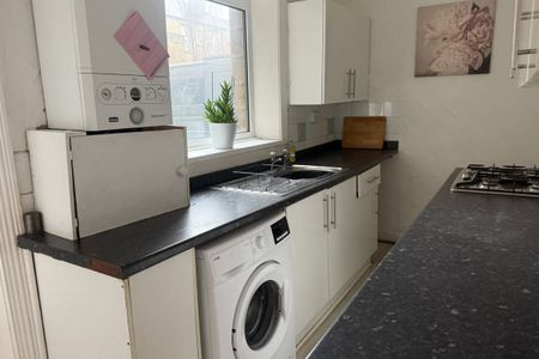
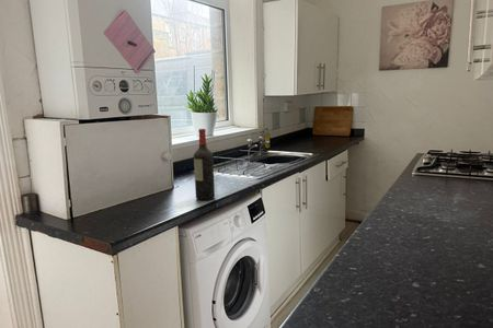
+ wine bottle (203, 164)
